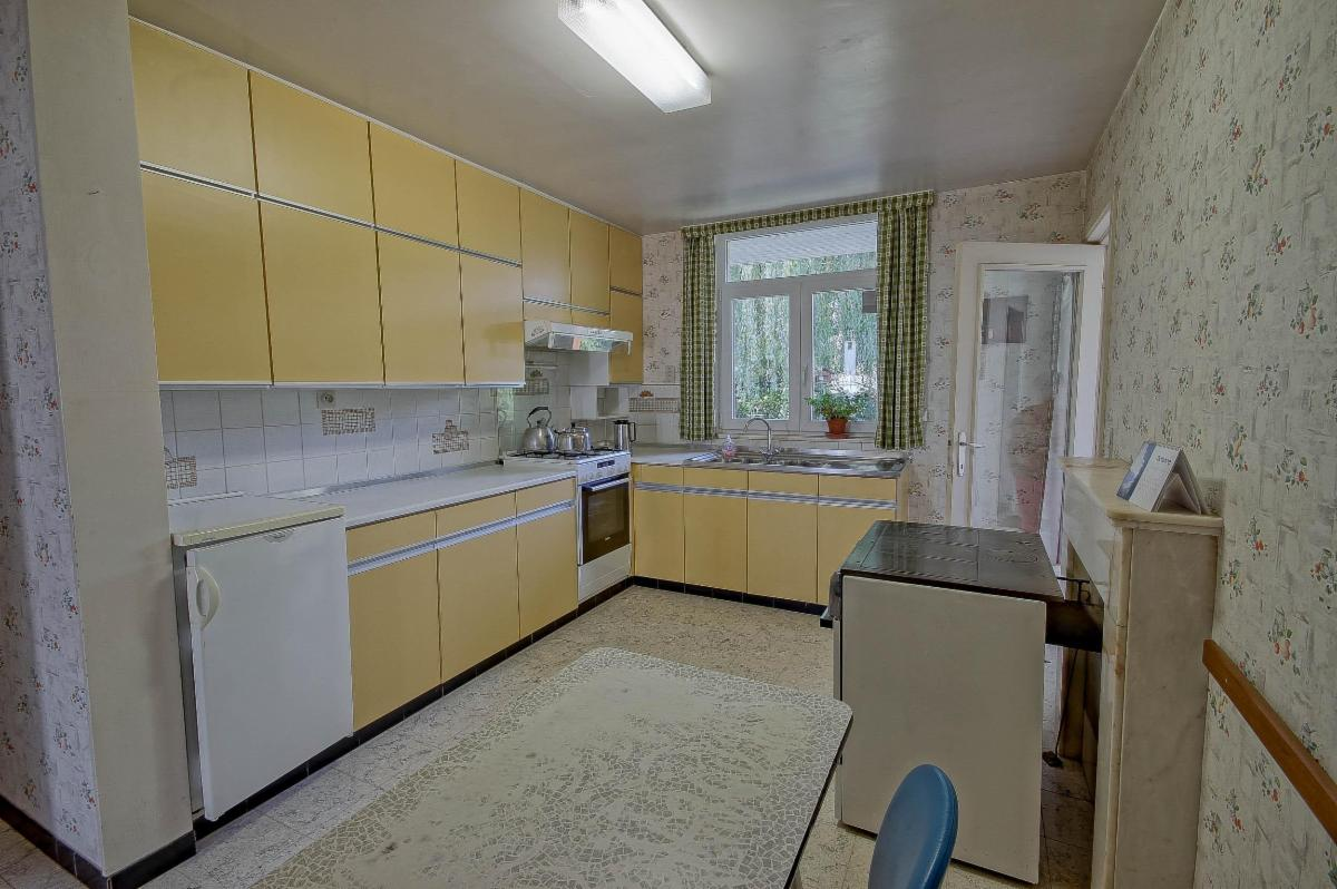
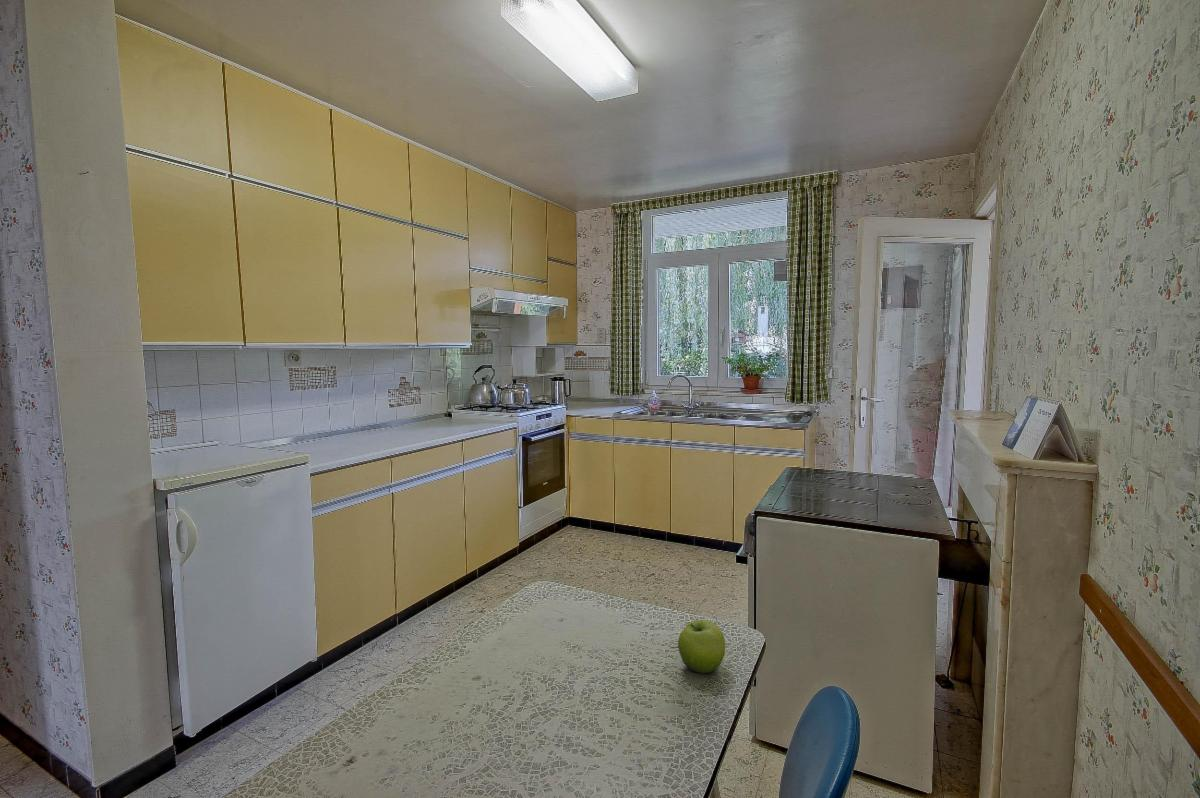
+ fruit (701, 644)
